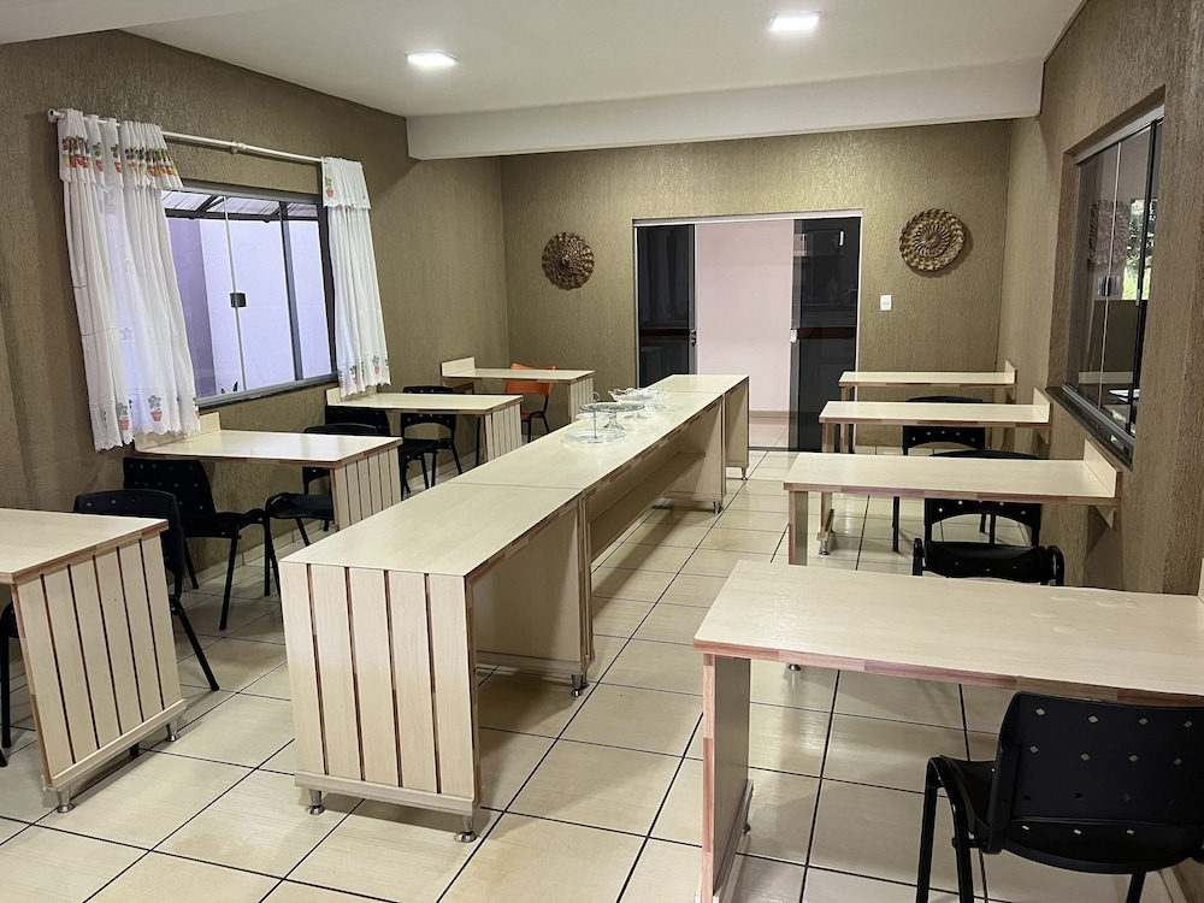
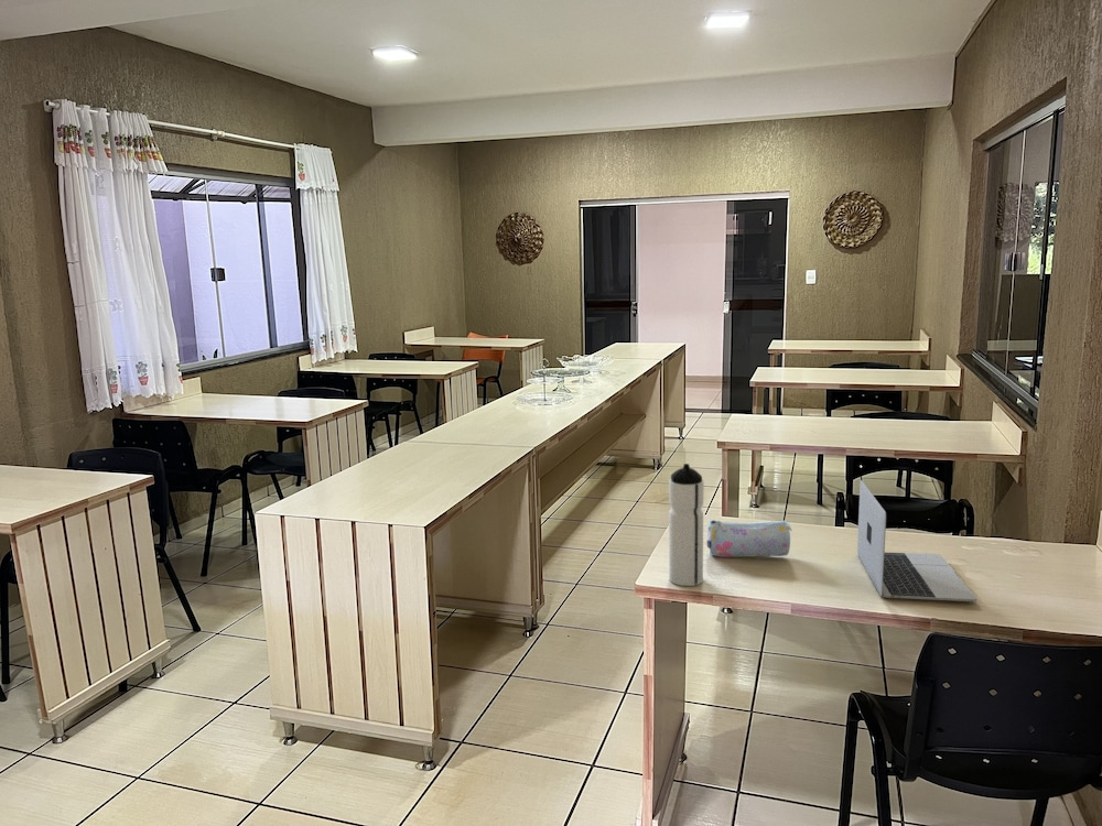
+ pencil case (747, 537)
+ water bottle (685, 522)
+ laptop (914, 553)
